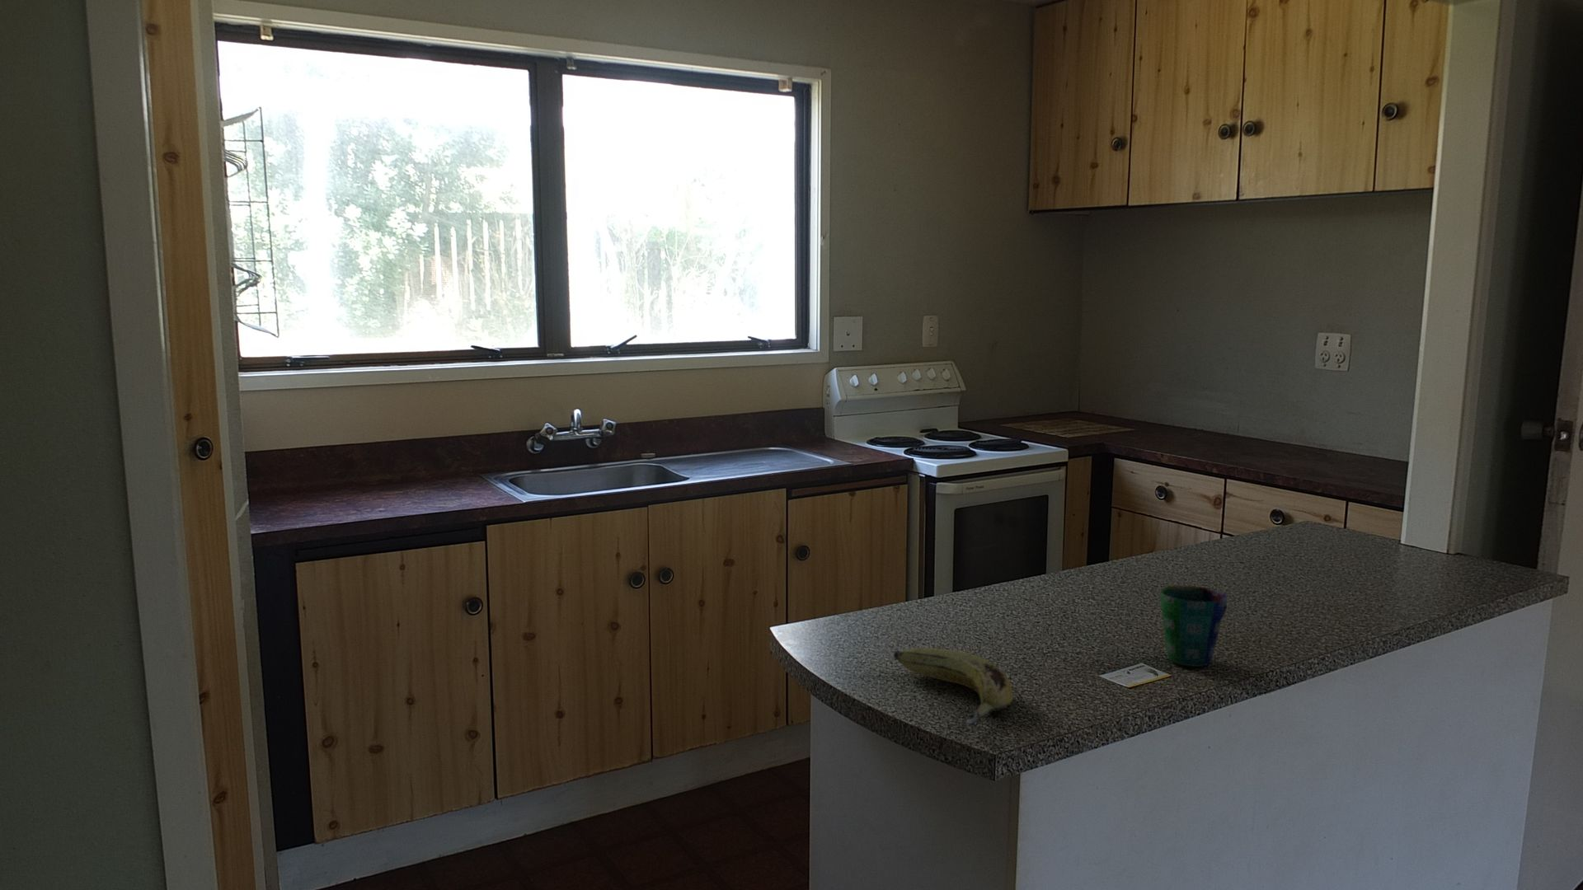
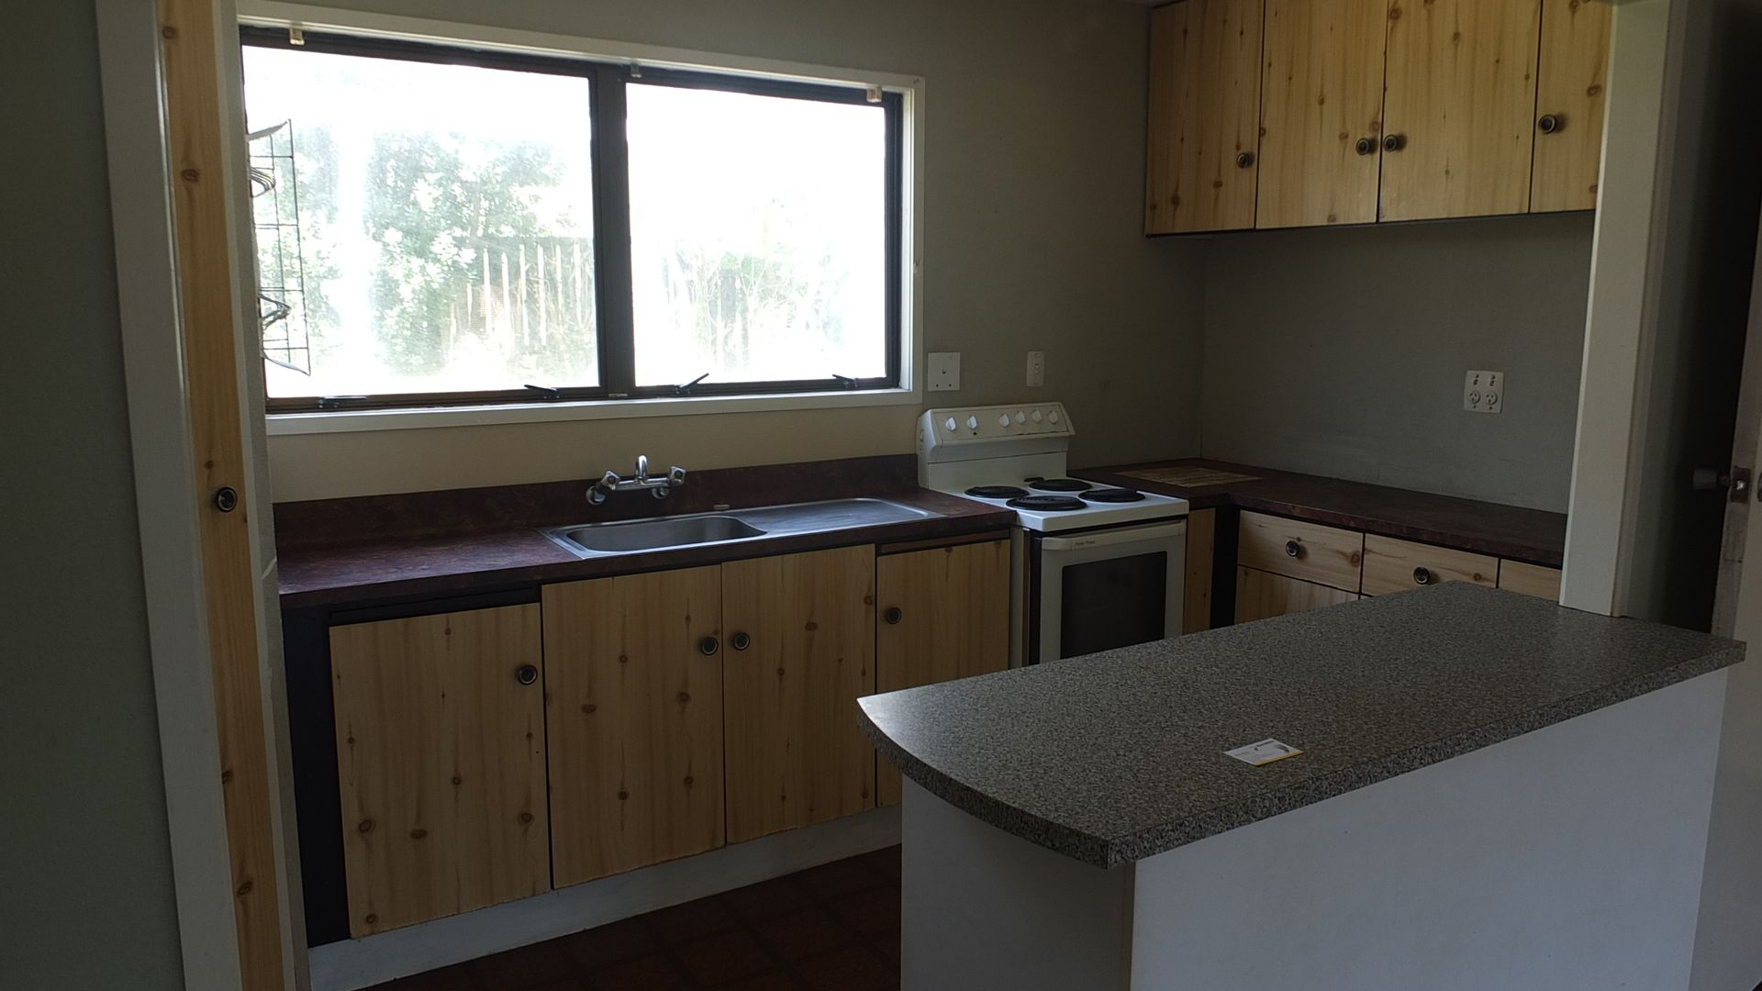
- fruit (962, 678)
- cup (1196, 626)
